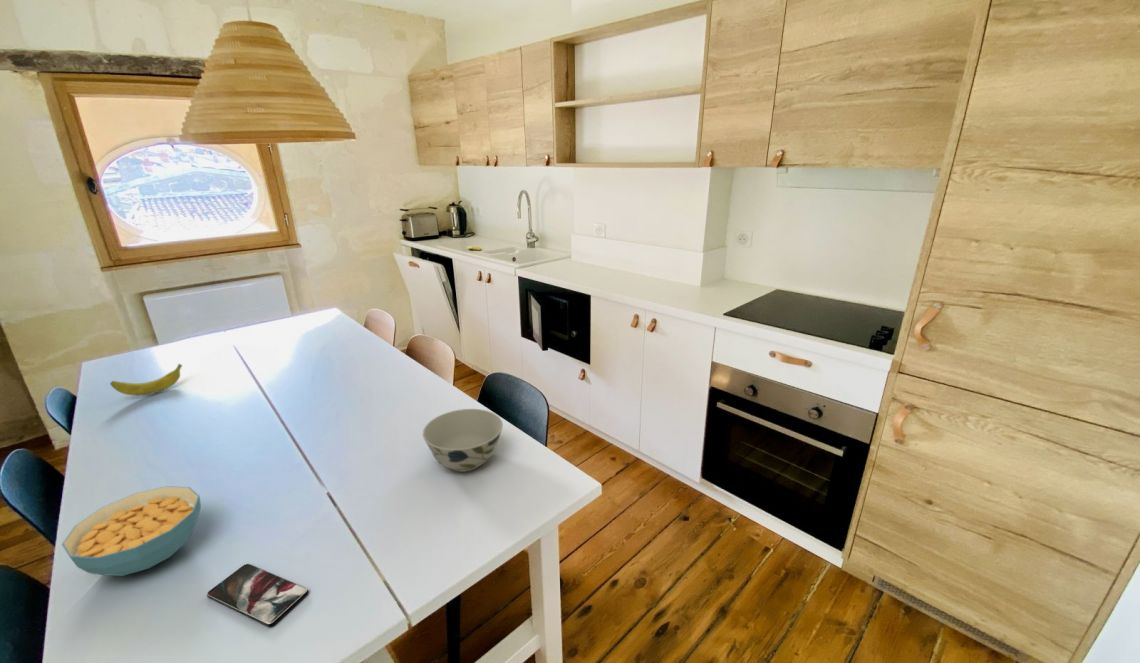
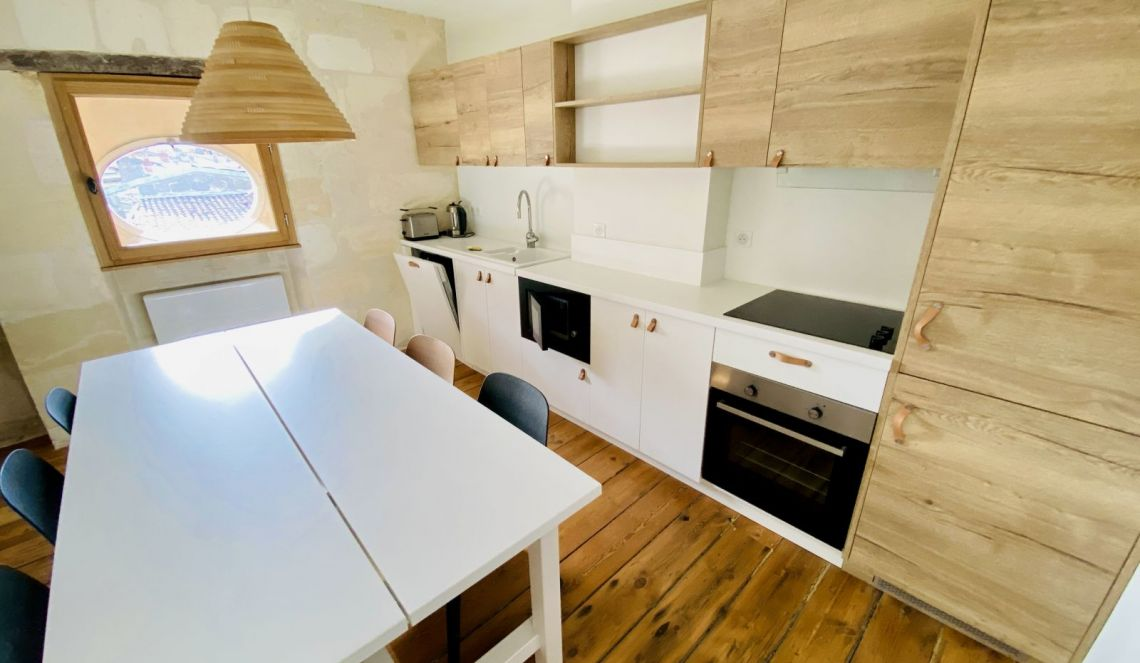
- bowl (464, 444)
- cereal bowl (142, 538)
- smartphone (257, 593)
- banana (150, 382)
